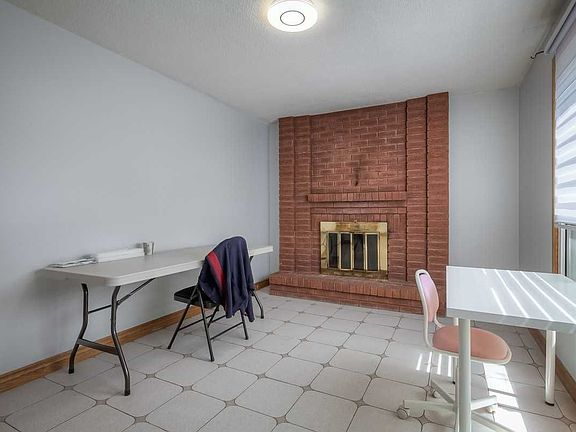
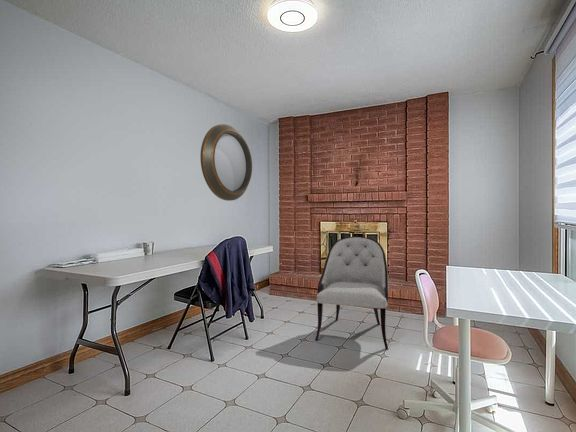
+ armchair (354, 285)
+ home mirror (230, 162)
